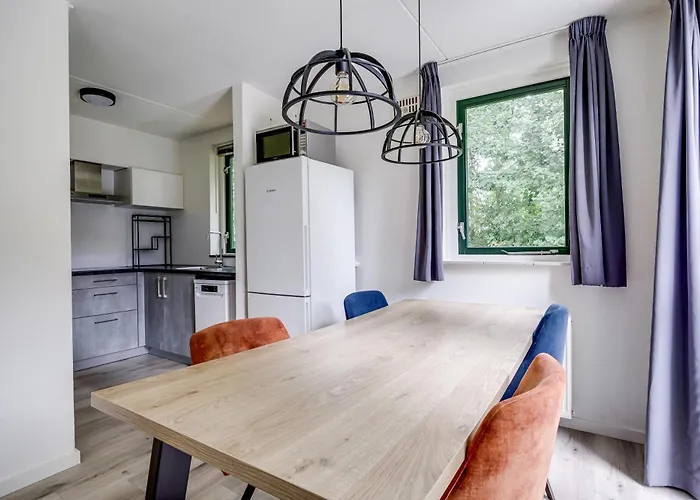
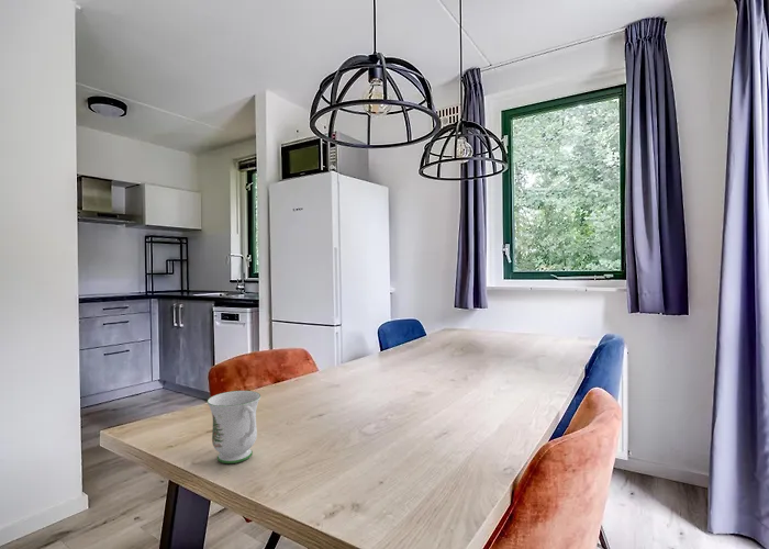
+ mug (238, 429)
